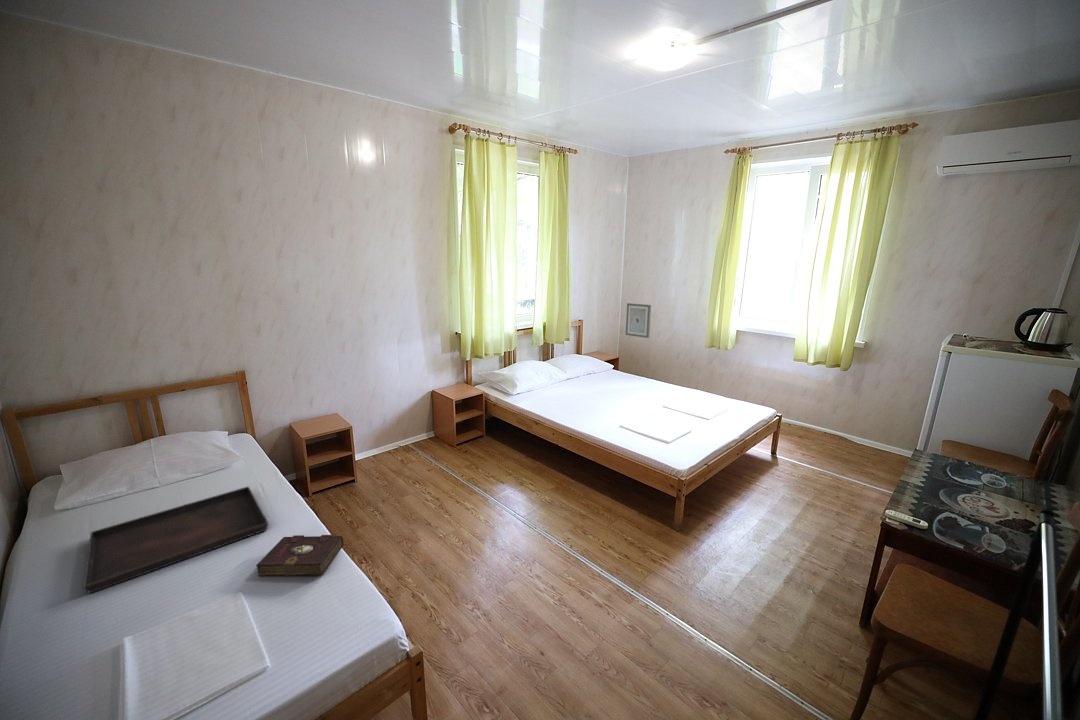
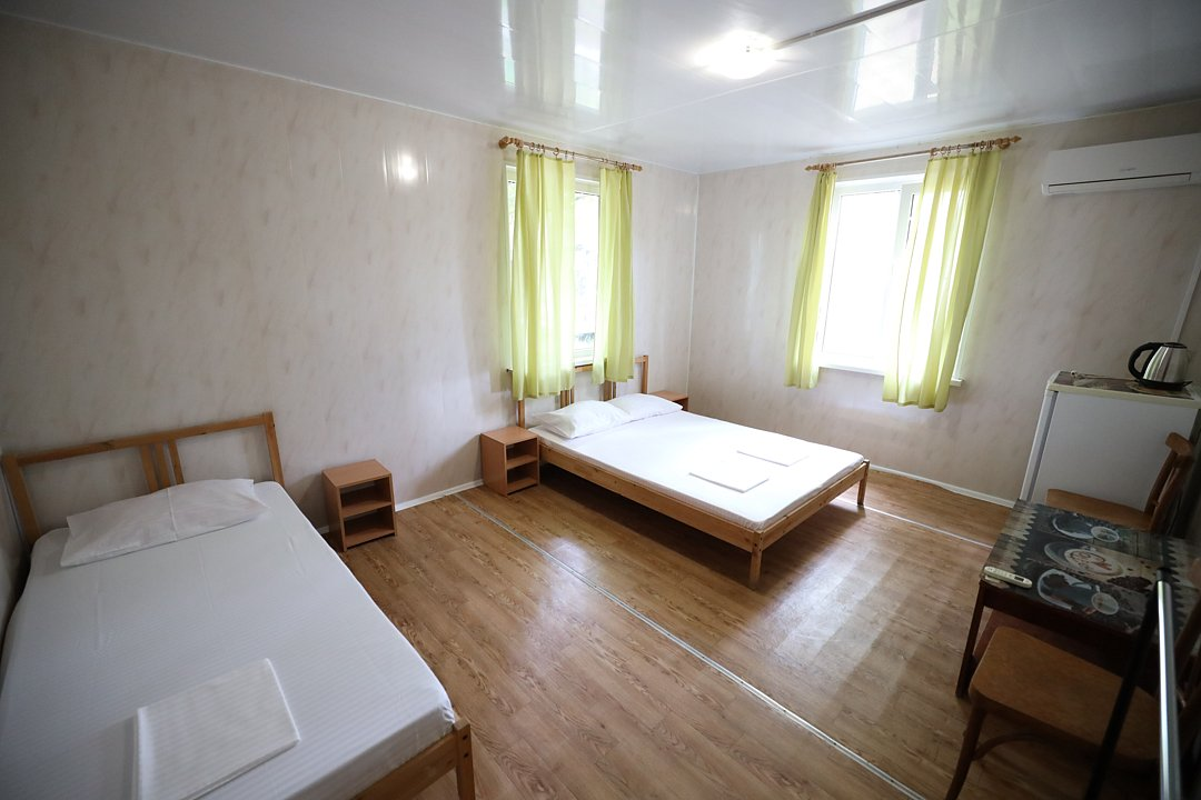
- book (297, 554)
- wall art (638, 320)
- serving tray (182, 531)
